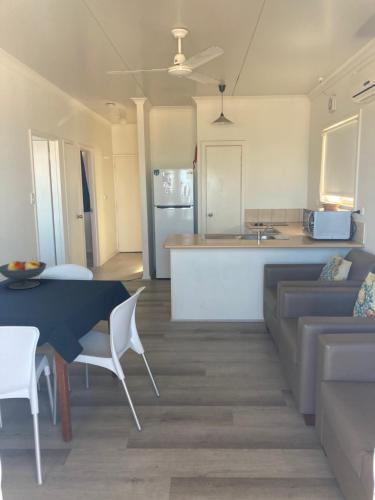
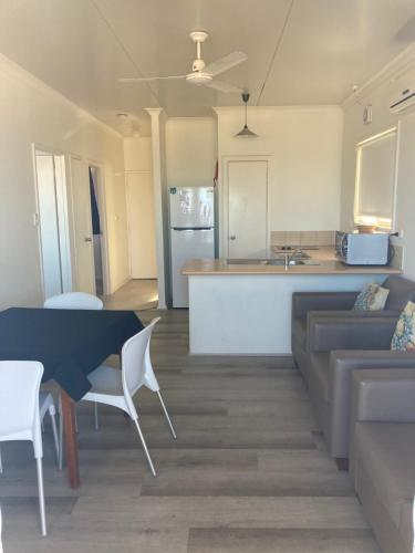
- fruit bowl (23, 272)
